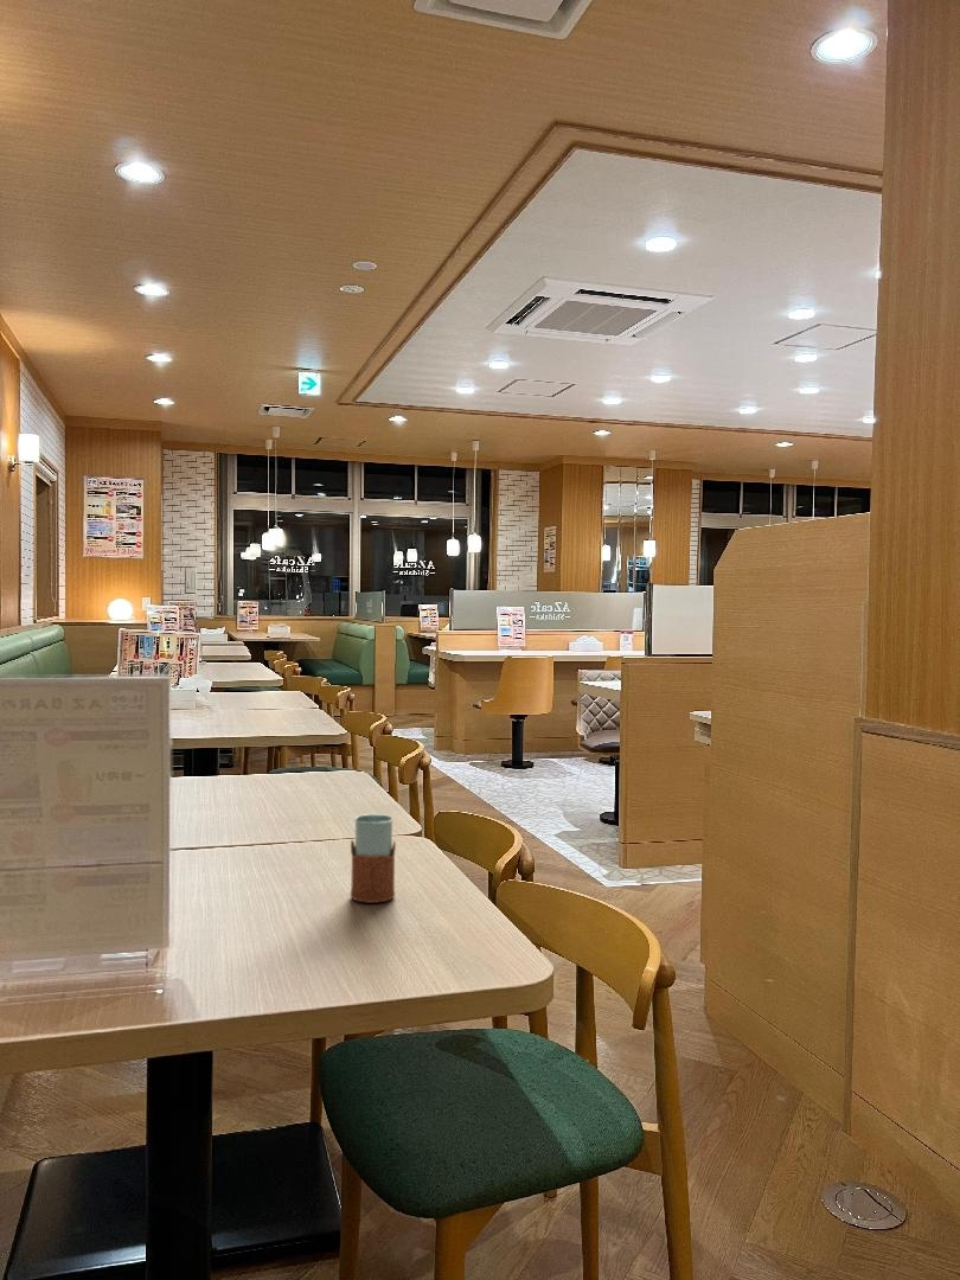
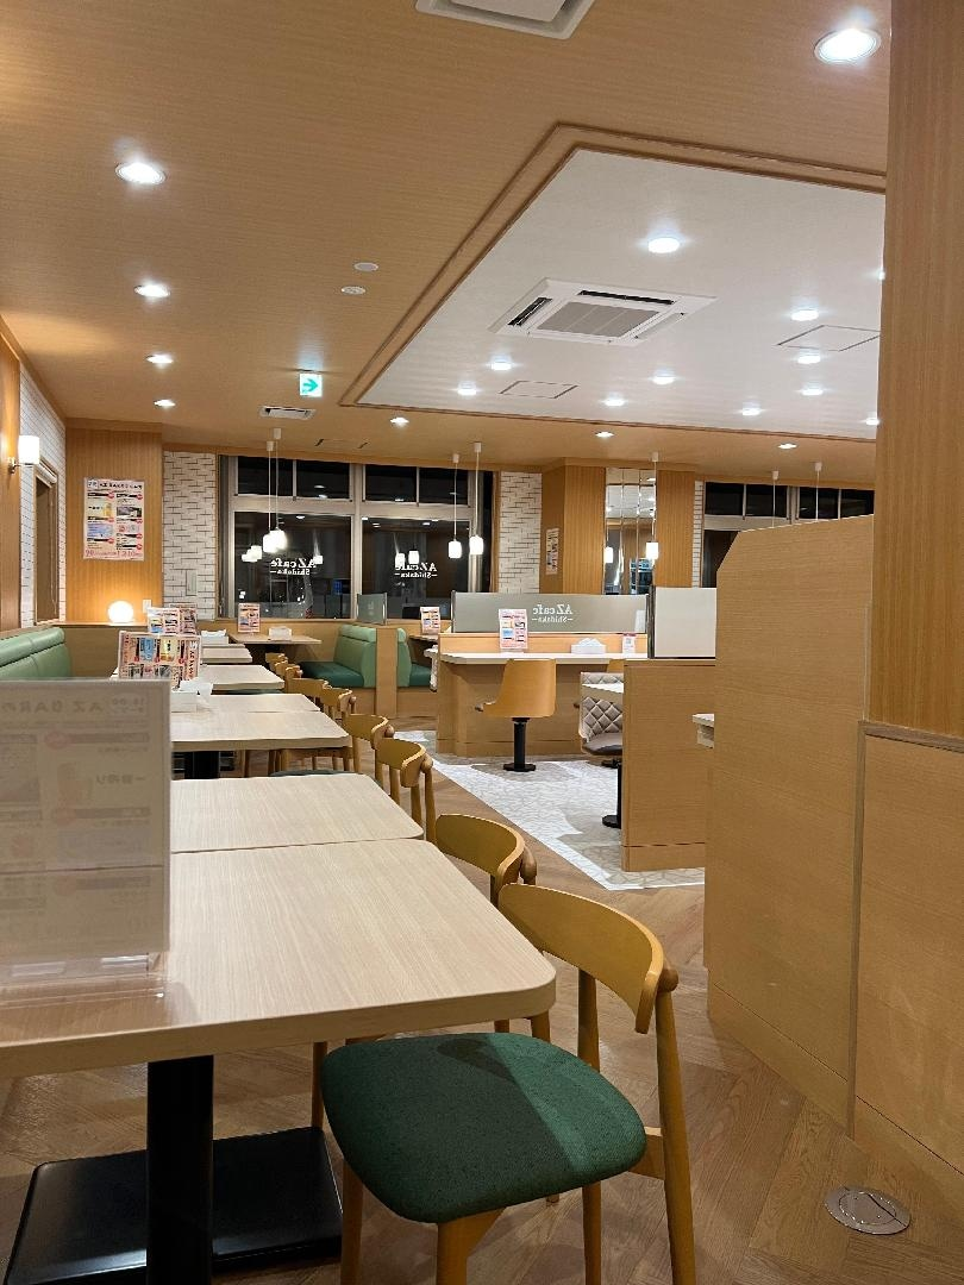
- drinking glass (371, 859)
